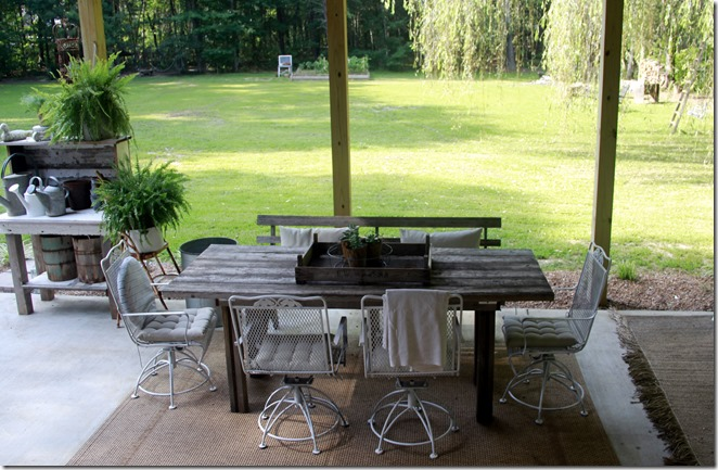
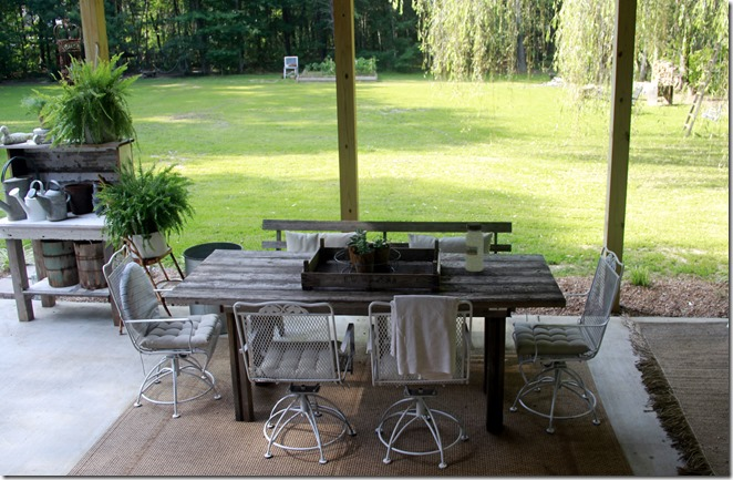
+ water bottle (474, 246)
